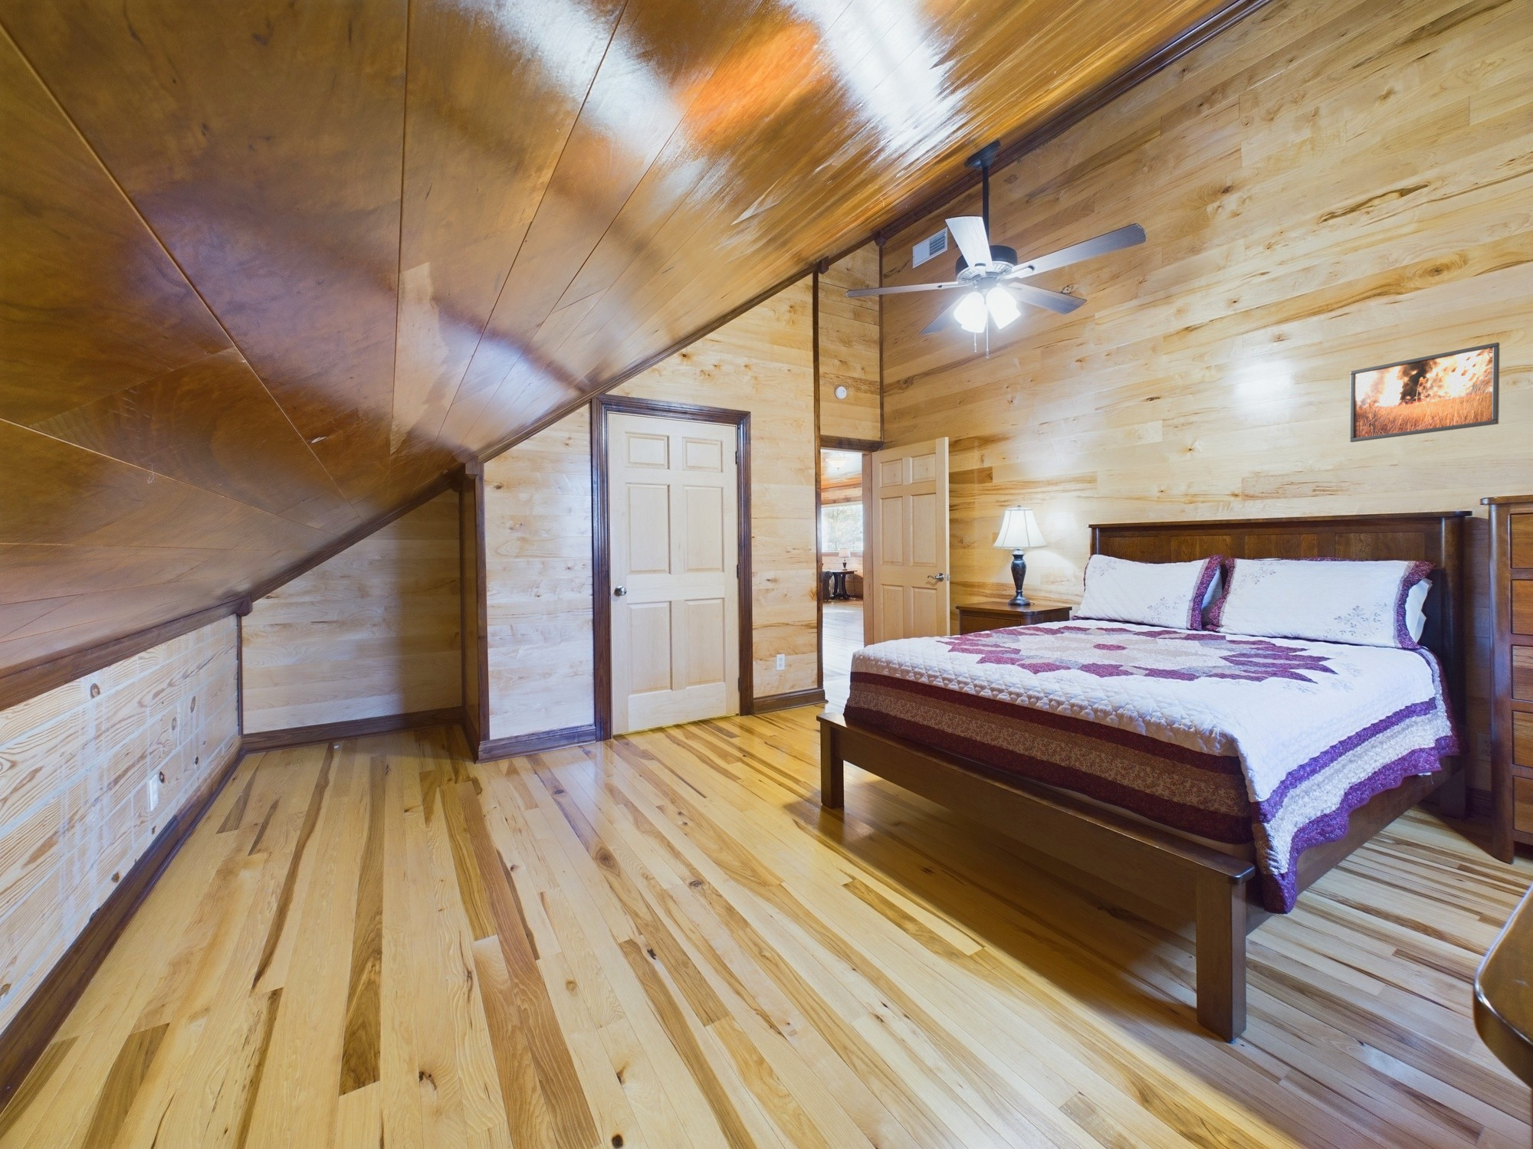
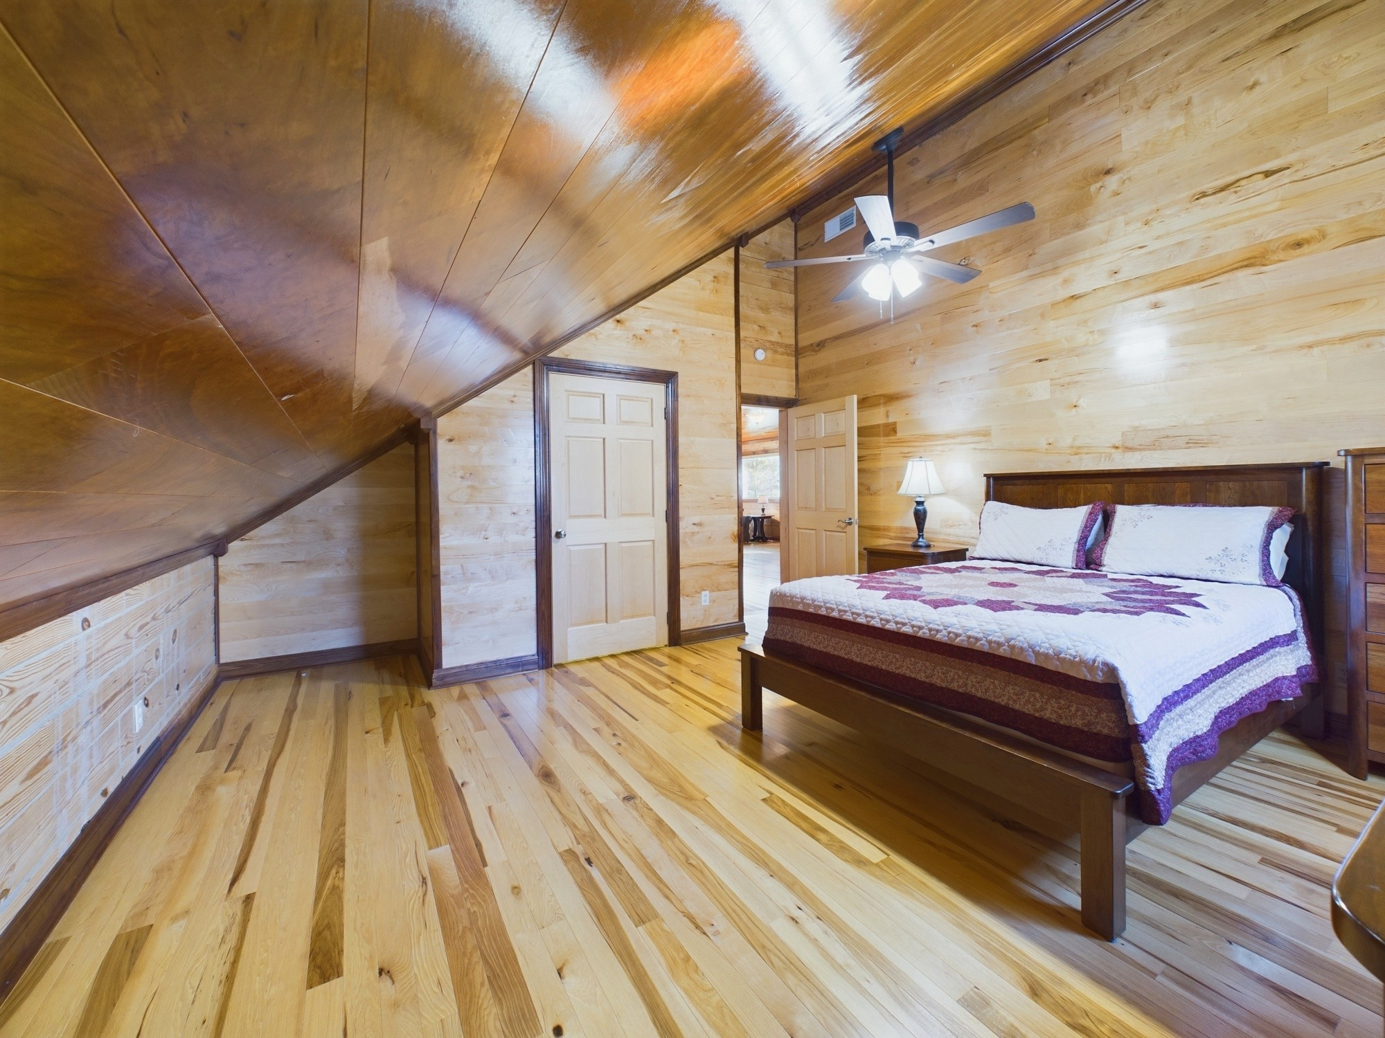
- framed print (1420, 395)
